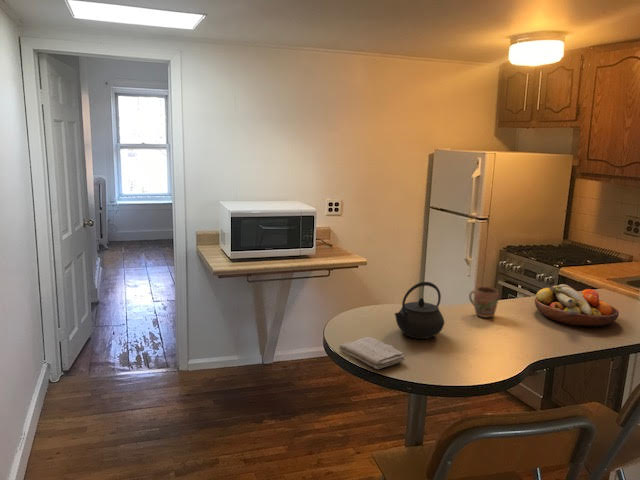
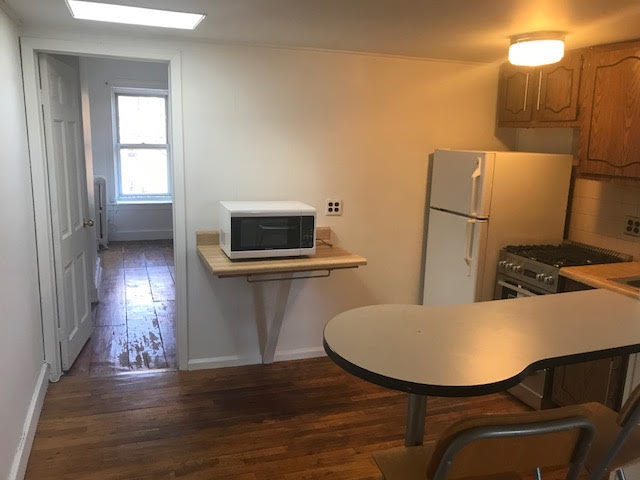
- fruit bowl (576, 301)
- kettle (418, 308)
- mug (484, 301)
- washcloth (371, 351)
